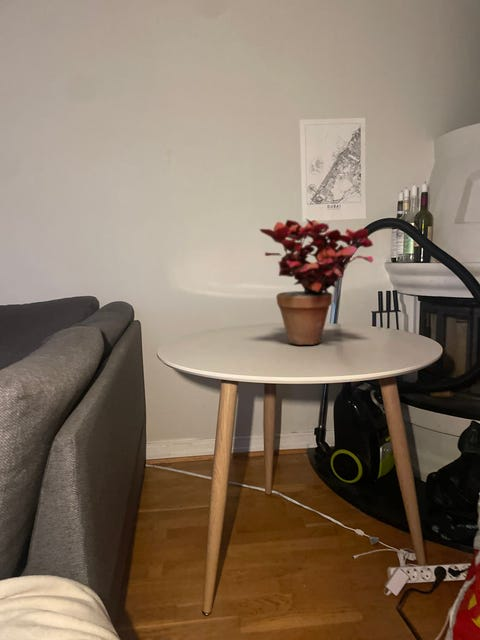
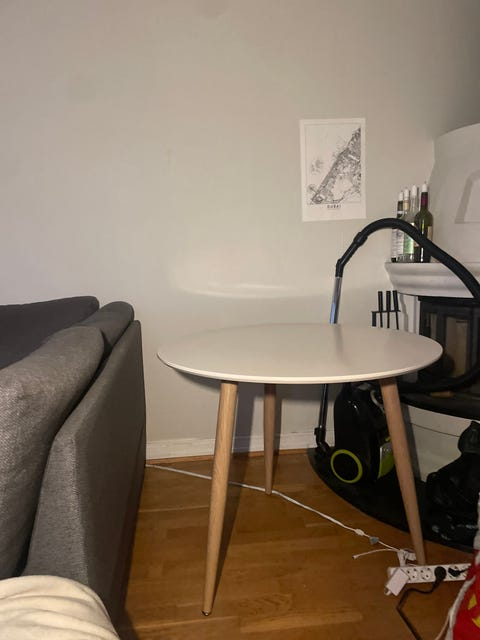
- potted plant (313, 282)
